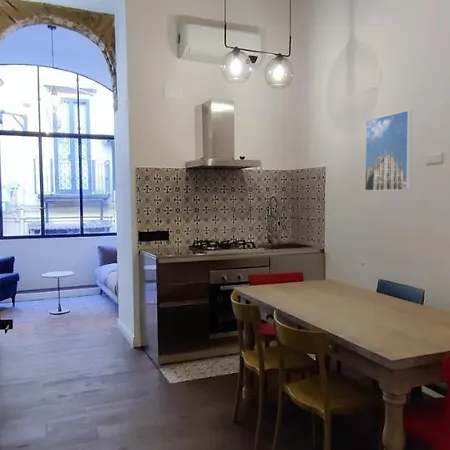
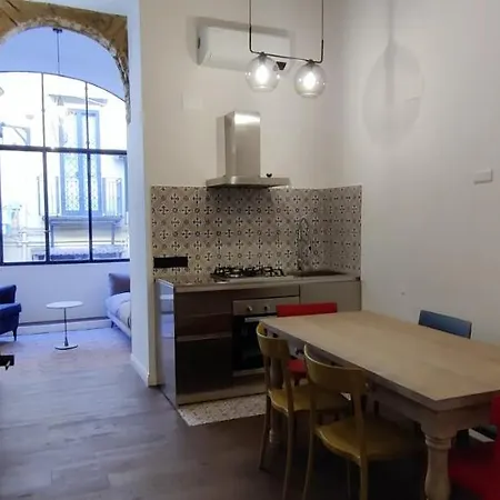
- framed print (386, 153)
